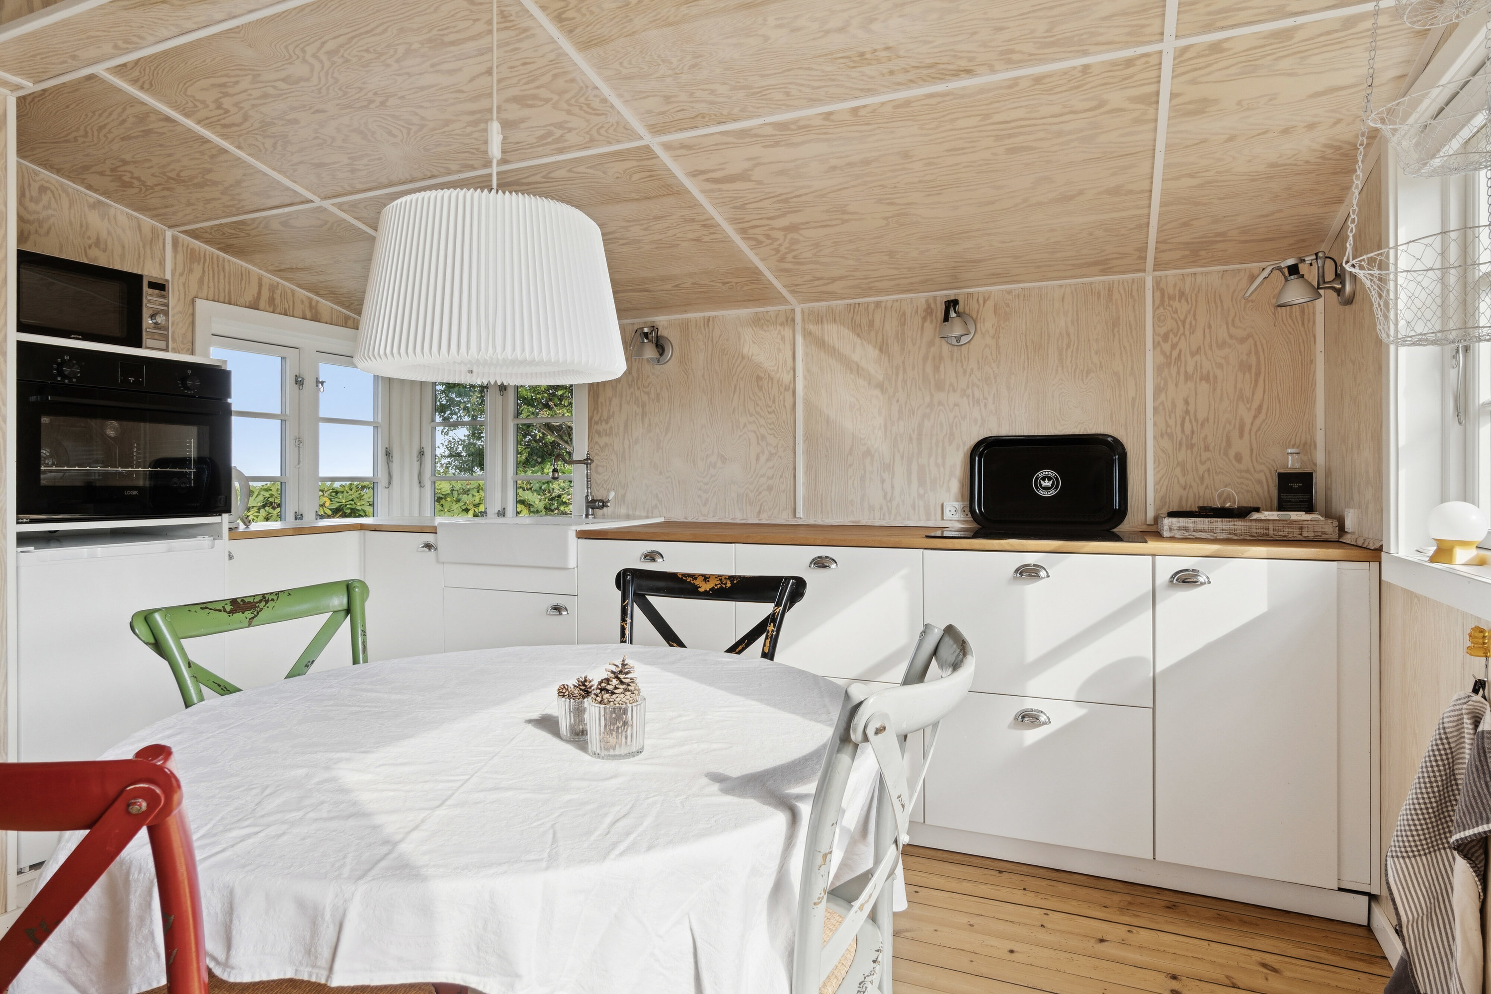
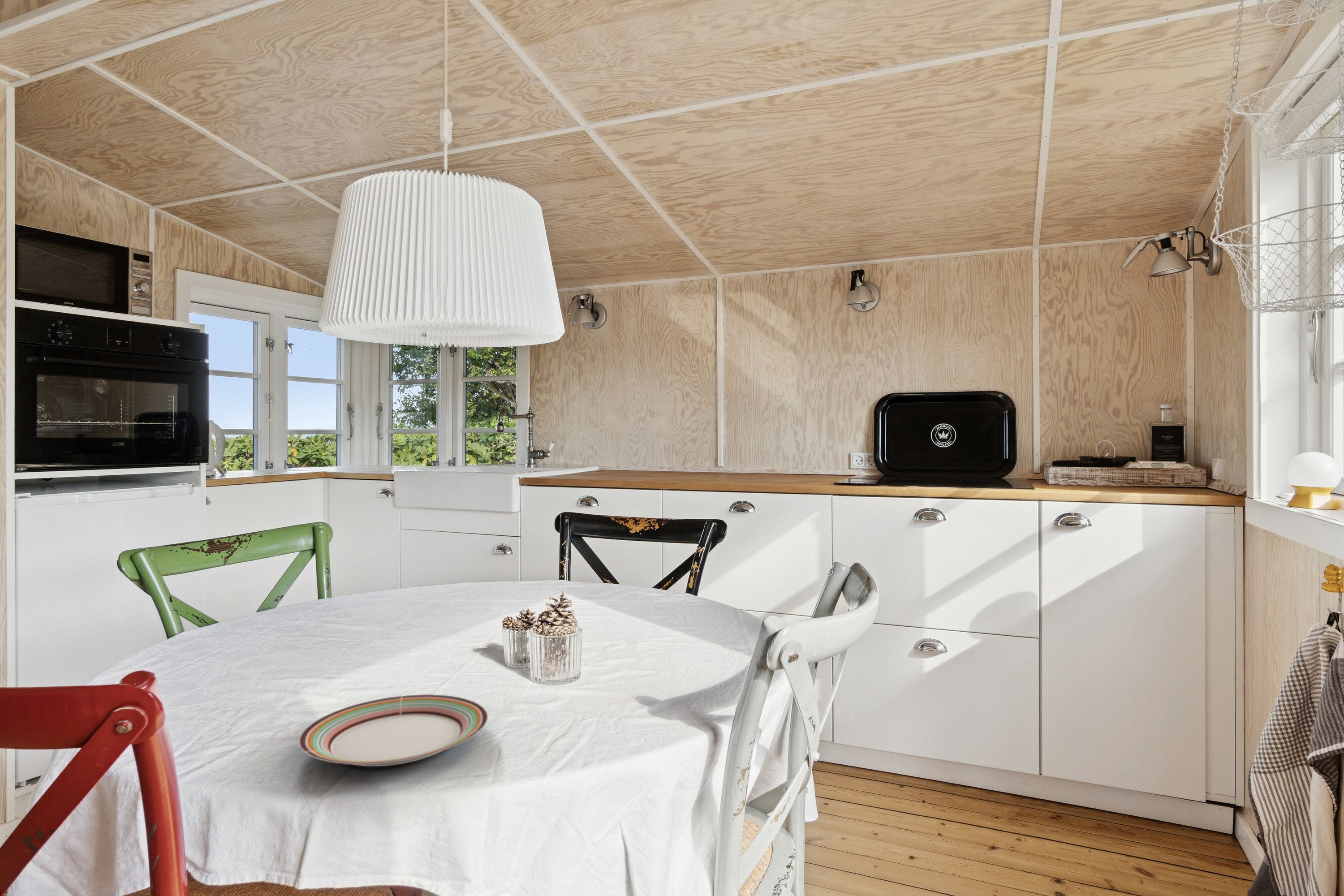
+ plate (397, 732)
